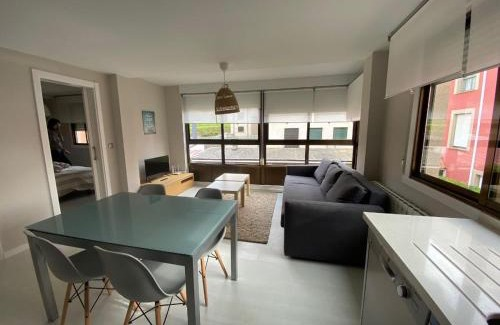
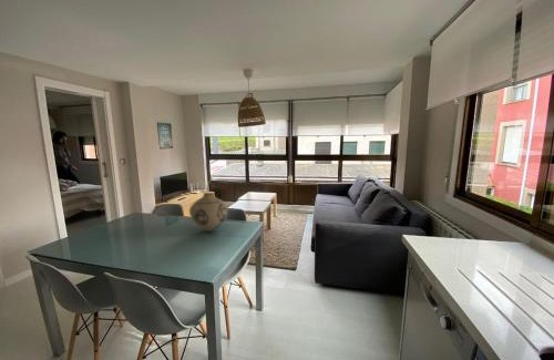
+ vase (208, 212)
